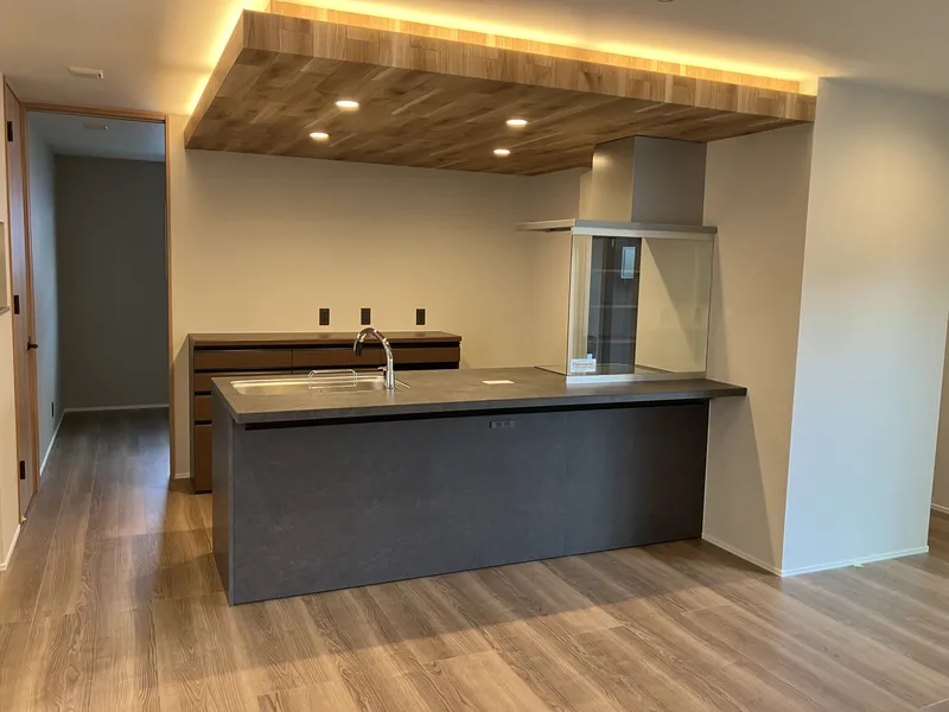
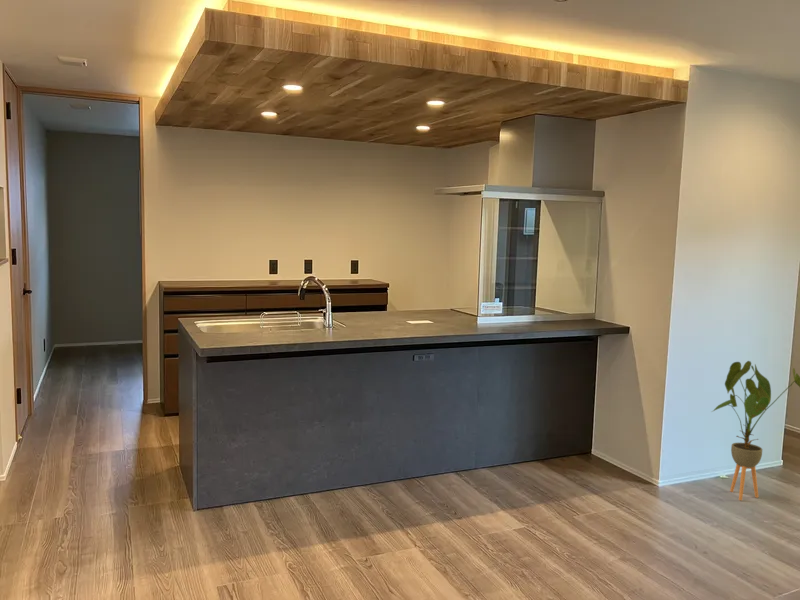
+ house plant (749, 428)
